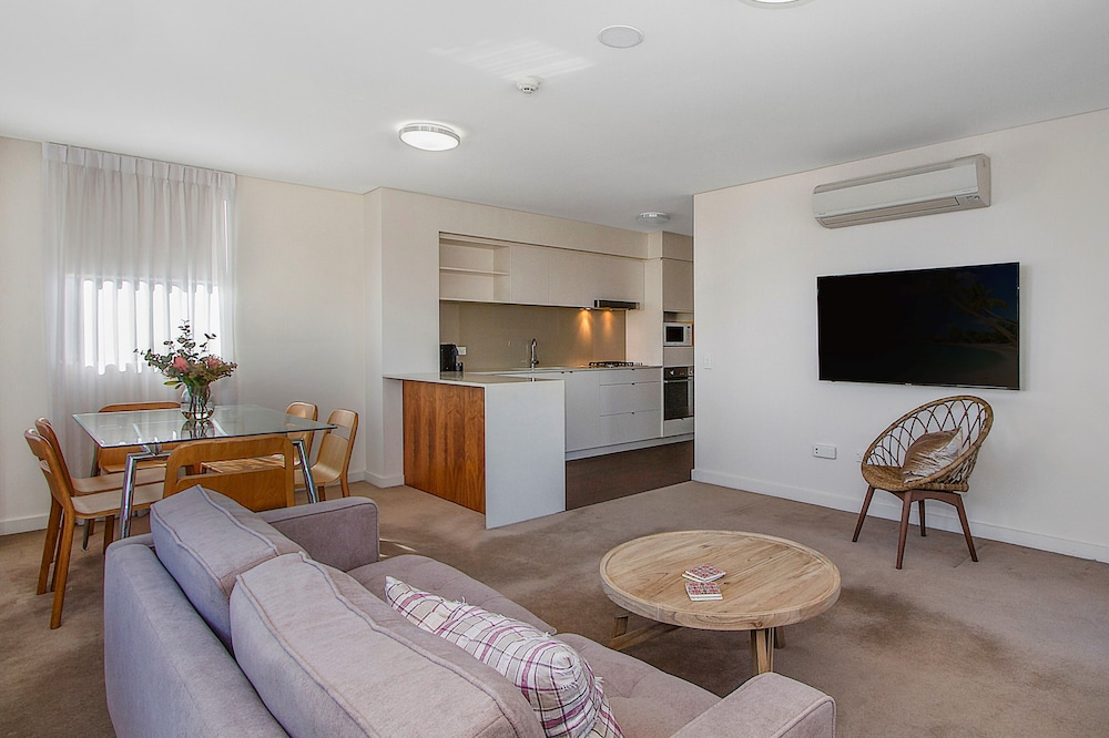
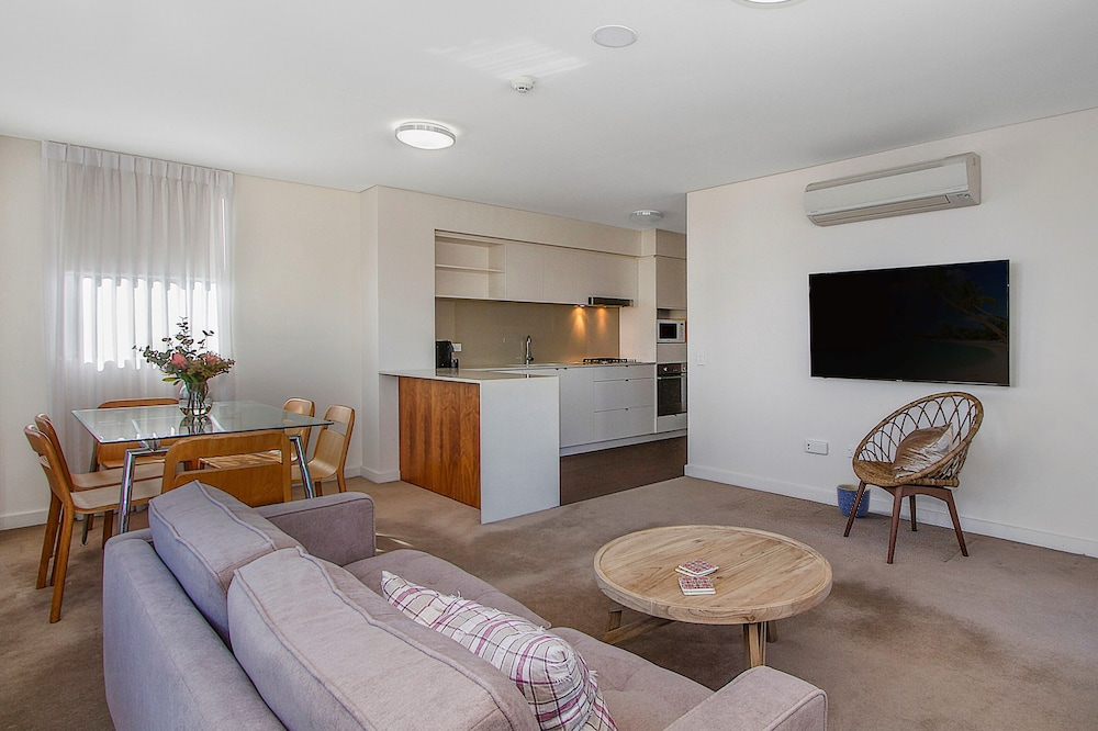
+ planter (853, 501)
